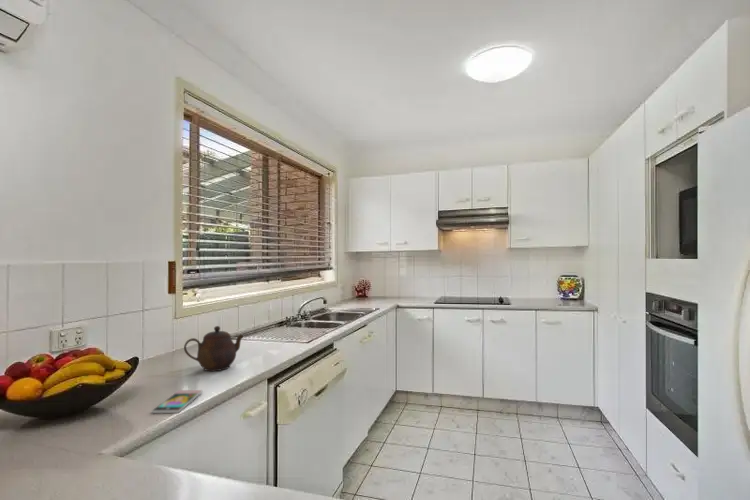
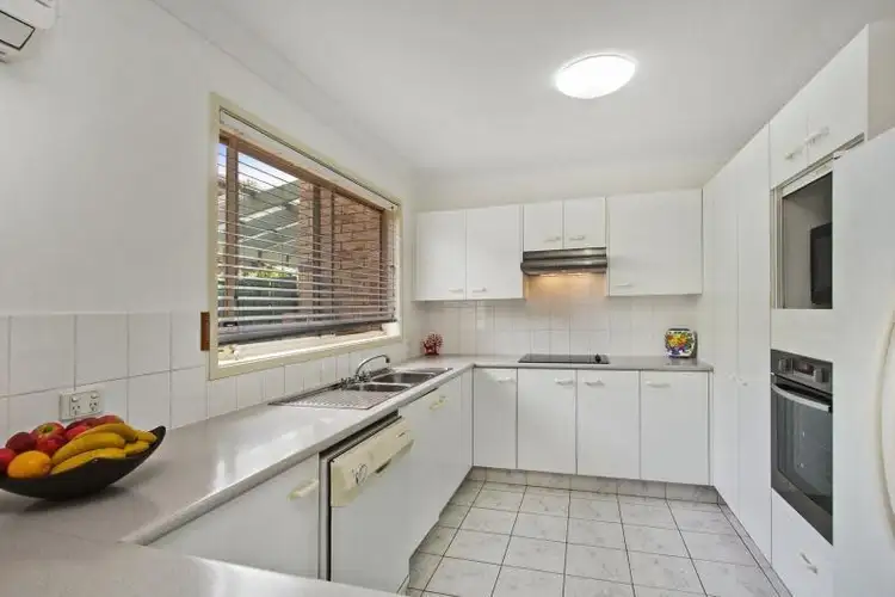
- teapot (214, 347)
- smartphone (178, 400)
